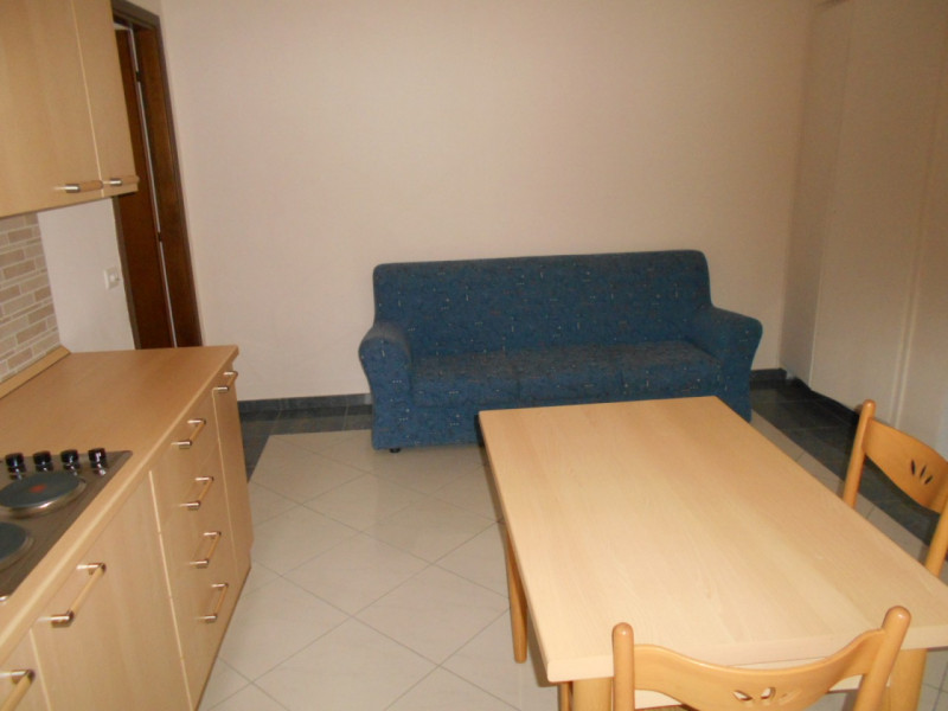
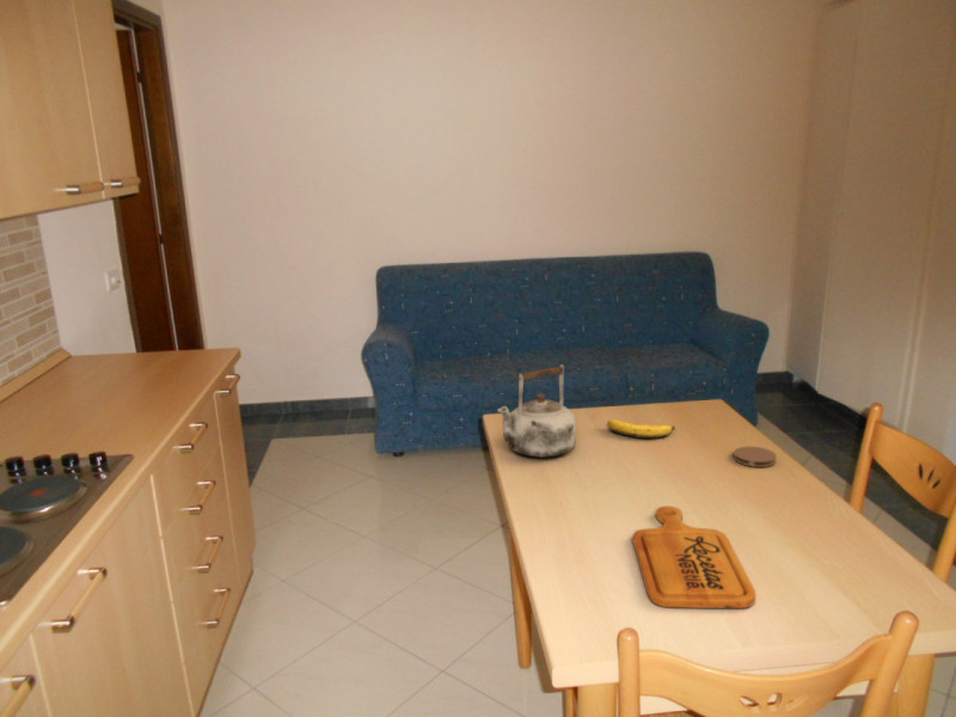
+ banana (644, 427)
+ coaster (754, 456)
+ kettle (534, 411)
+ cutting board (684, 551)
